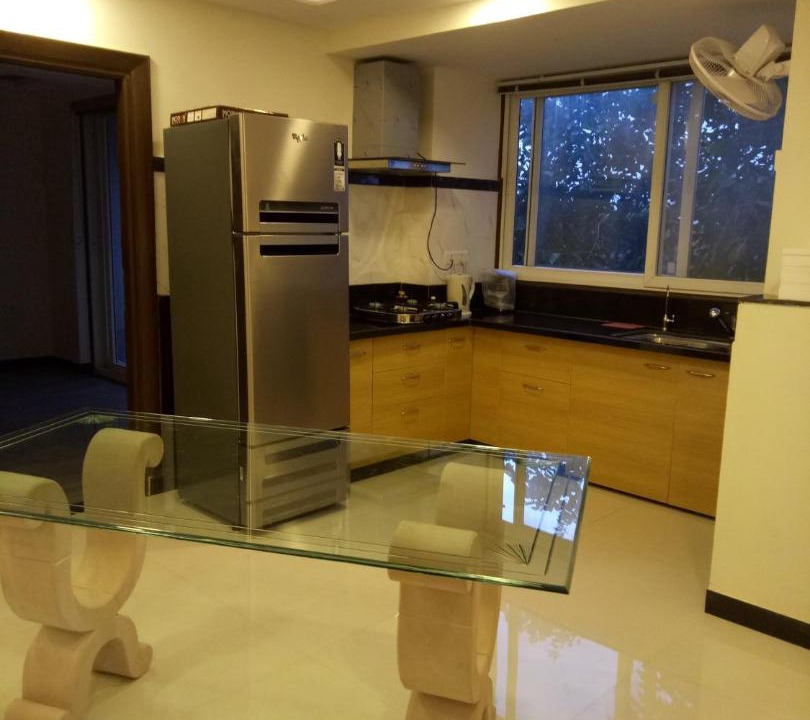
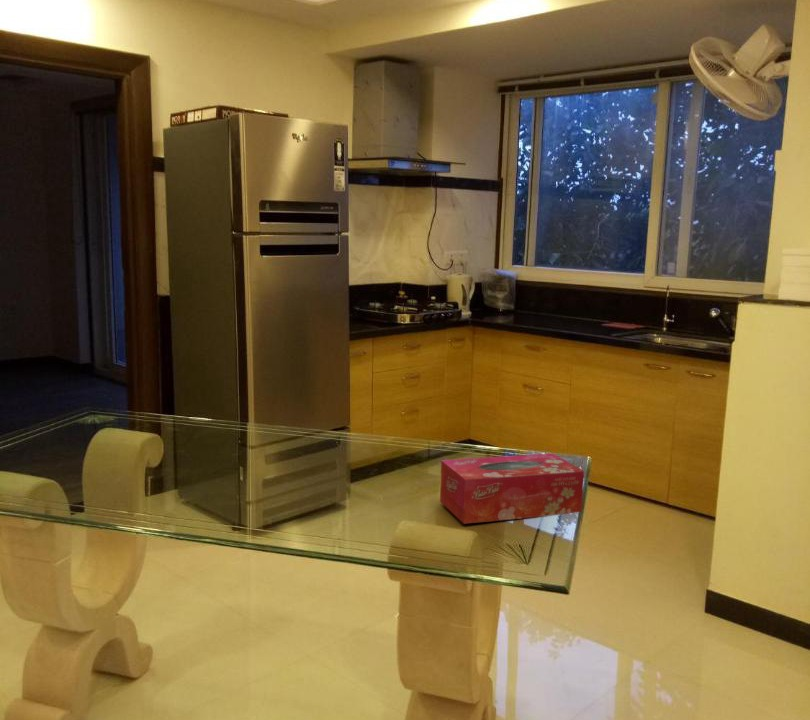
+ tissue box (510, 486)
